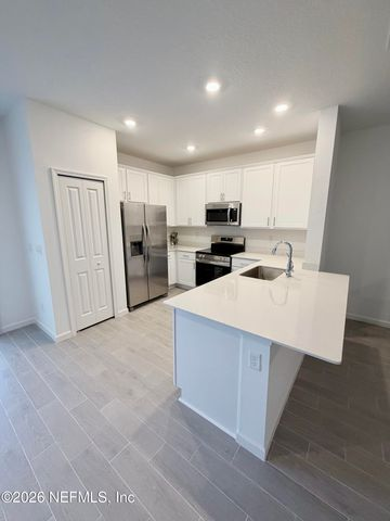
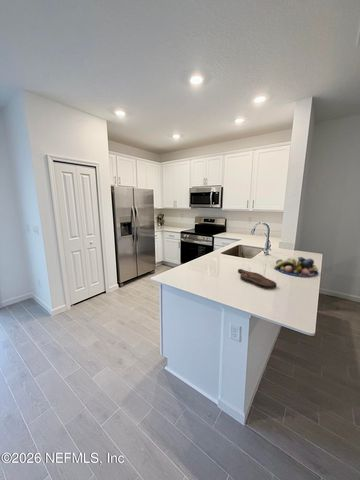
+ fruit bowl (296, 263)
+ cutting board (252, 277)
